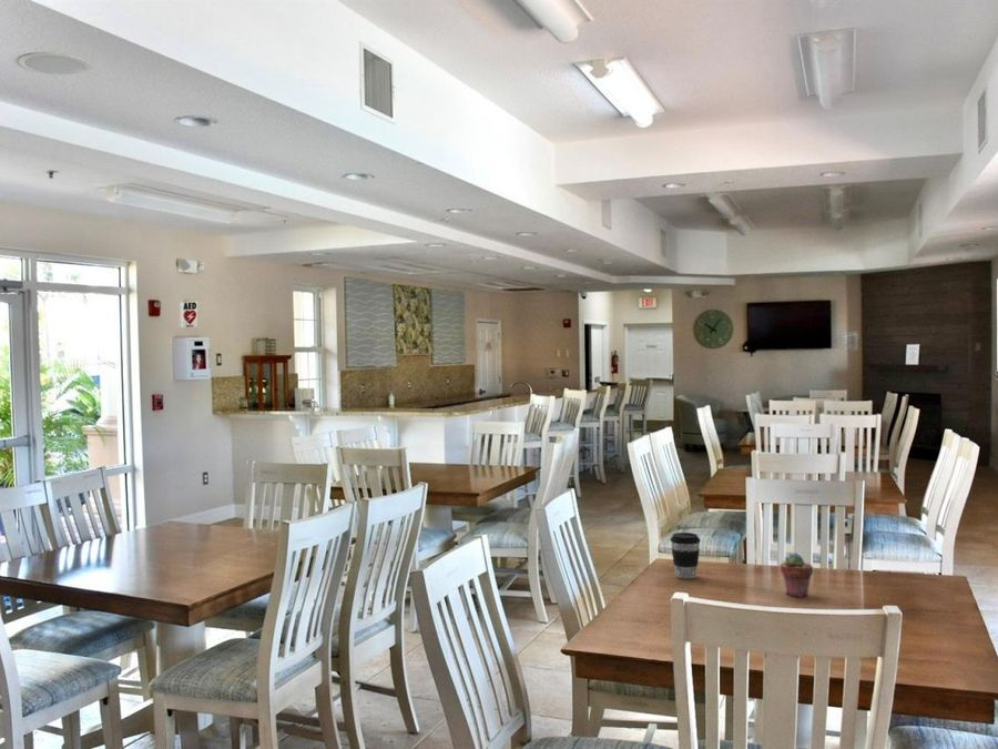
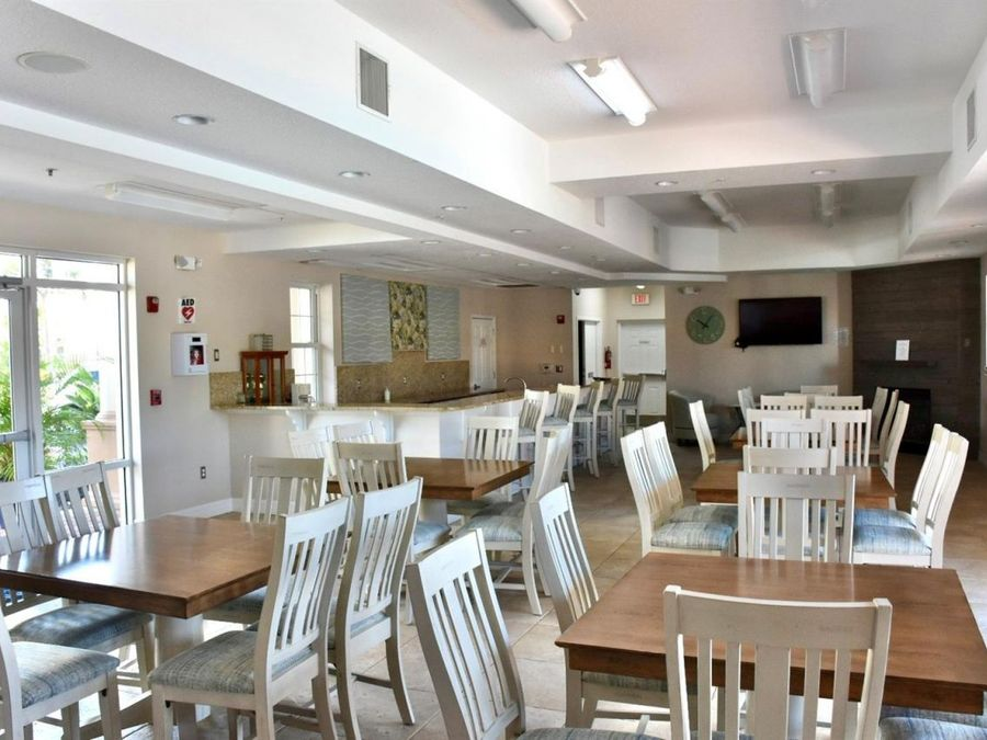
- coffee cup (685, 555)
- potted succulent (796, 573)
